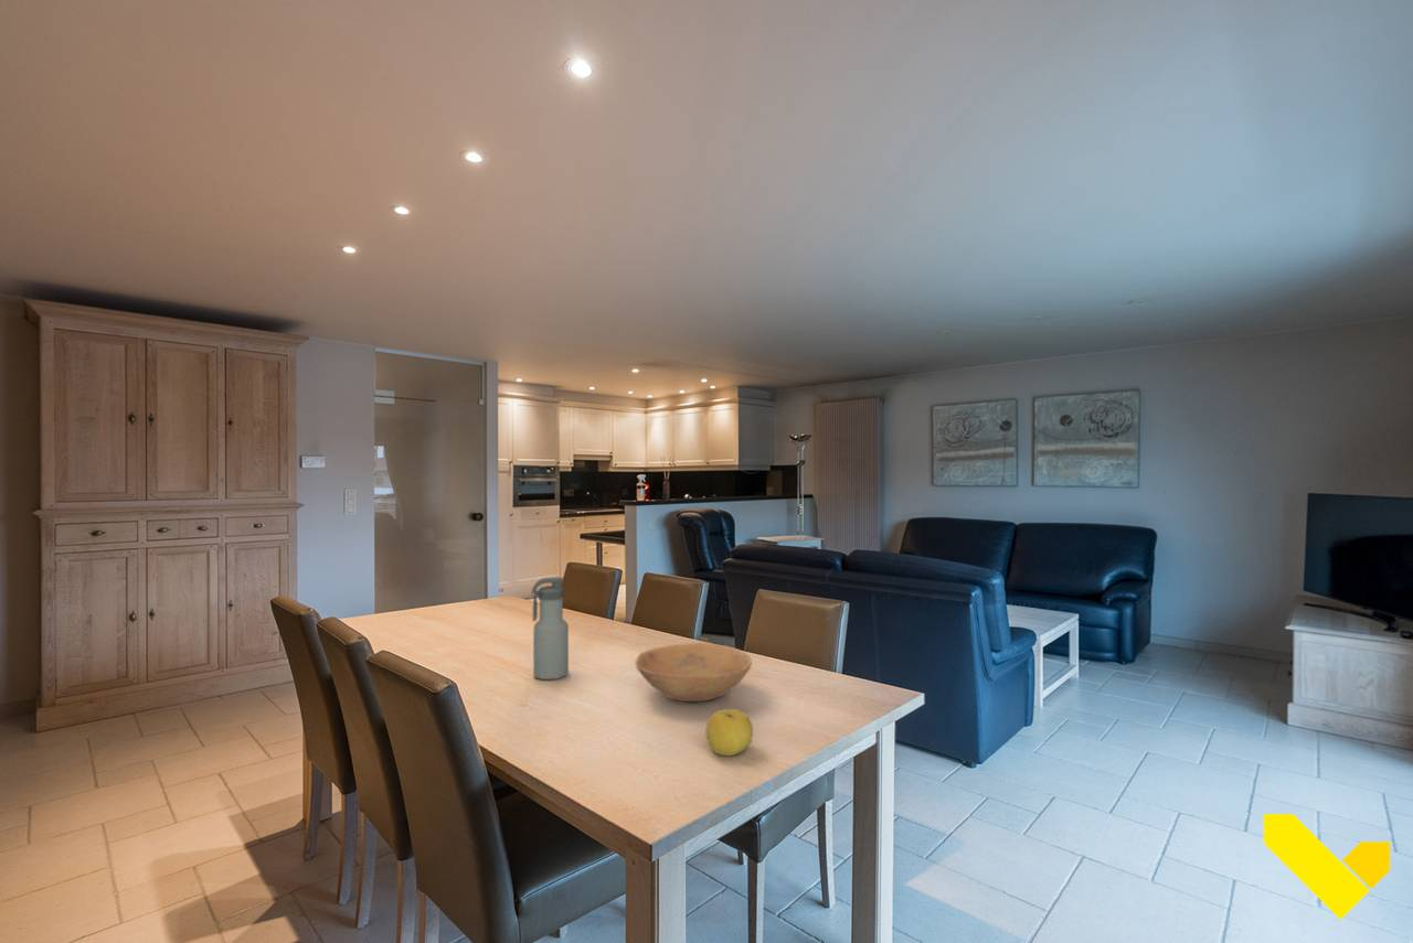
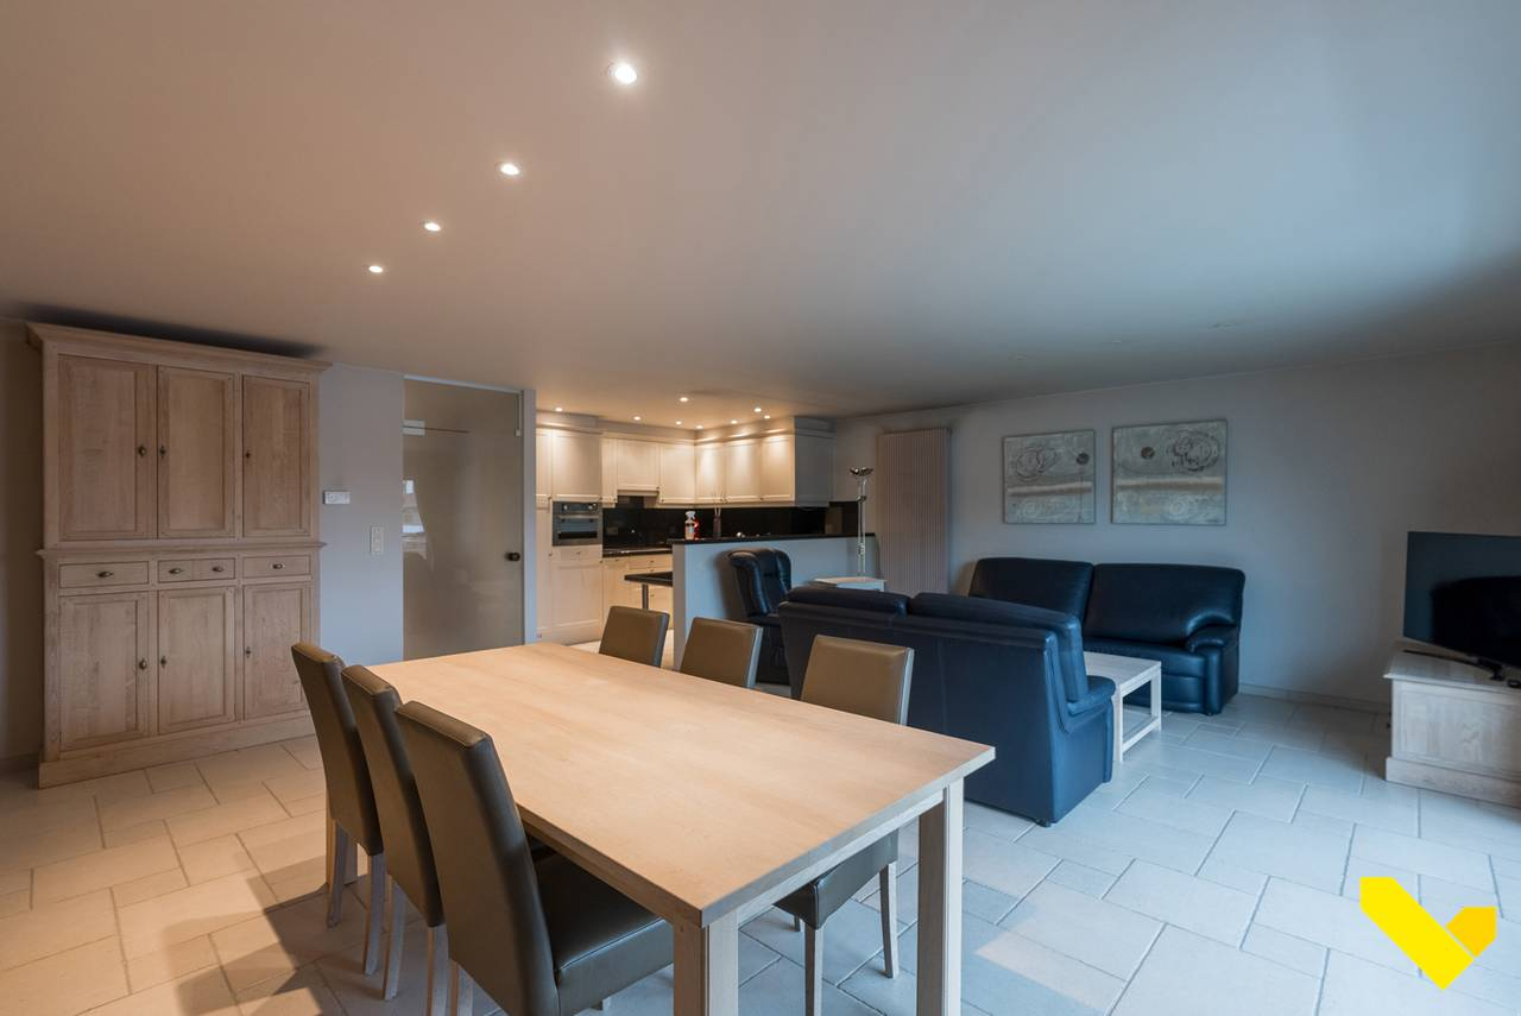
- fruit (729, 731)
- bowl (692, 676)
- water bottle (550, 626)
